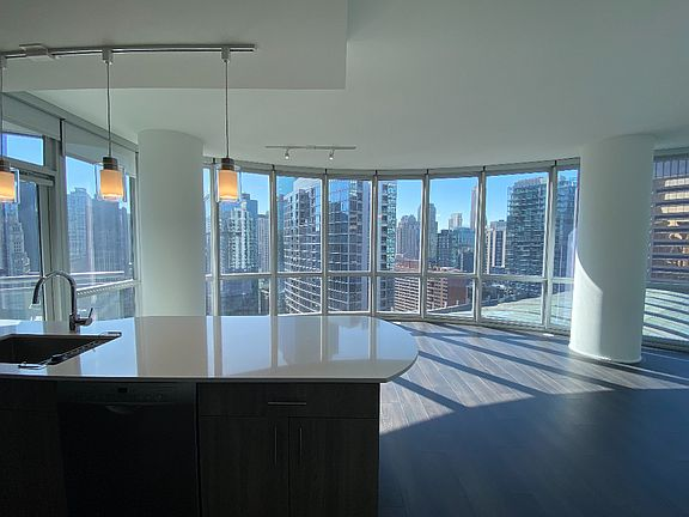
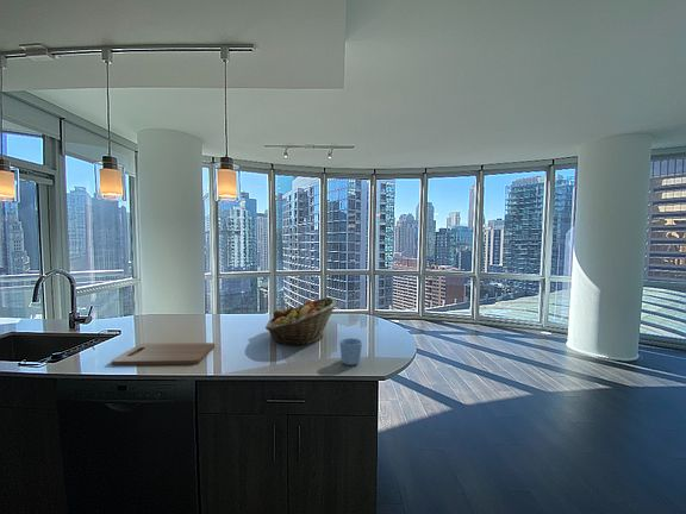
+ cutting board (167, 352)
+ mug (350, 351)
+ fruit basket (301, 319)
